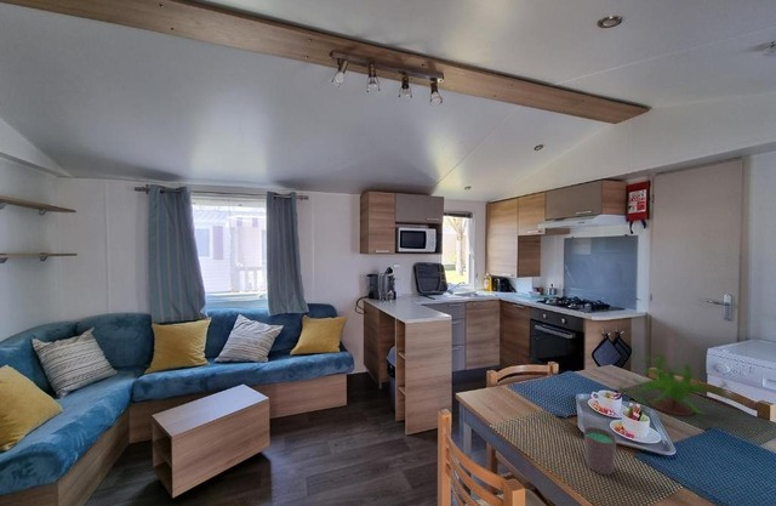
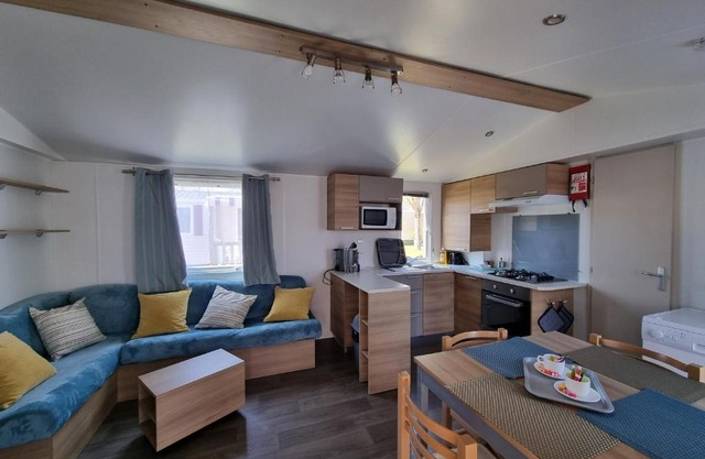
- cup (599, 450)
- plant (668, 376)
